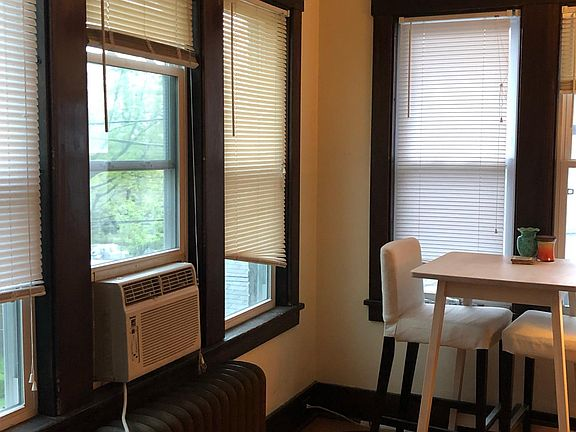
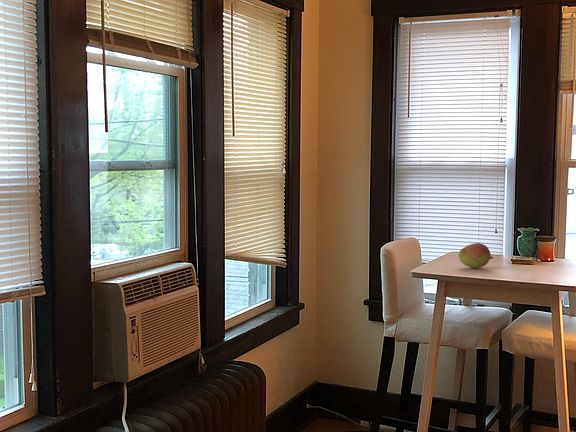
+ fruit (475, 255)
